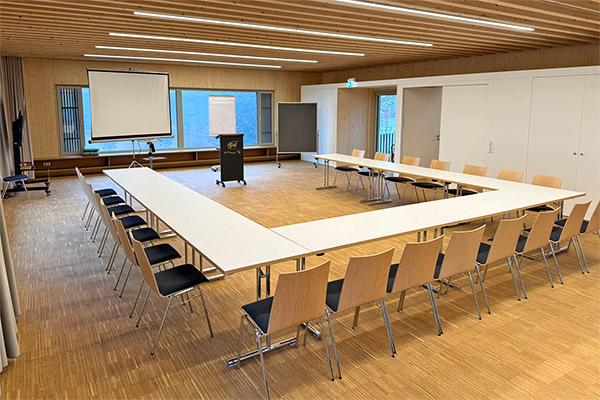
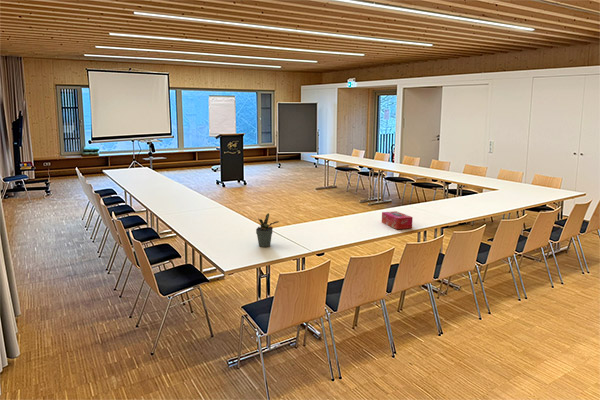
+ tissue box (396, 219)
+ potted plant (267, 229)
